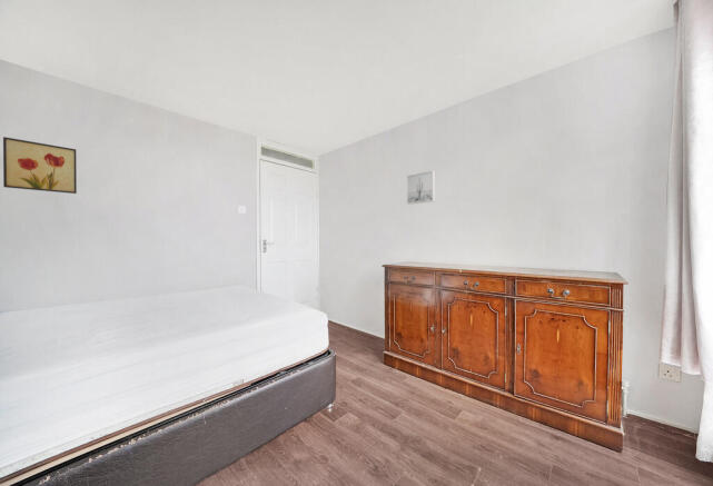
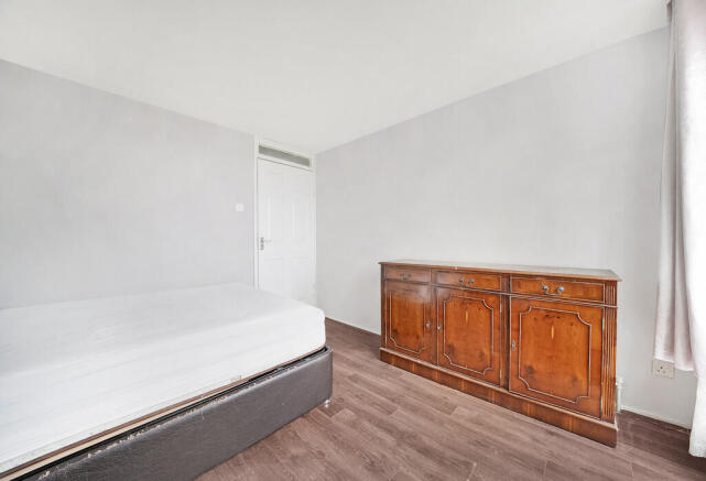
- wall art (42, 167)
- wall art (419, 188)
